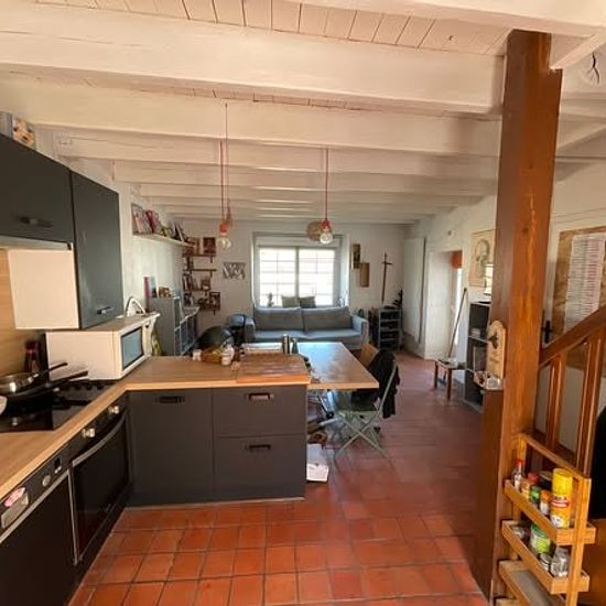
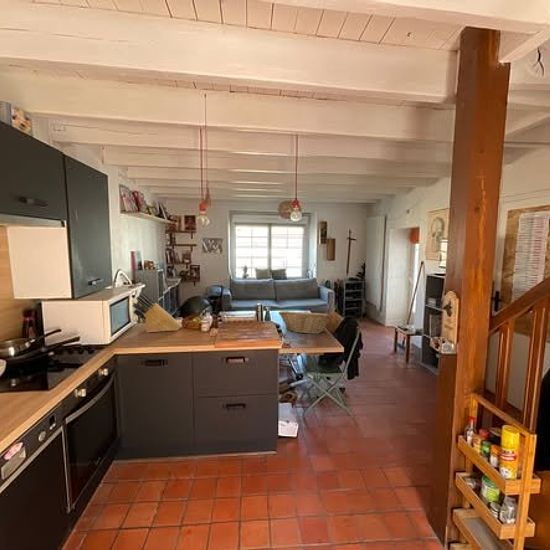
+ fruit basket (304, 319)
+ knife block (157, 311)
